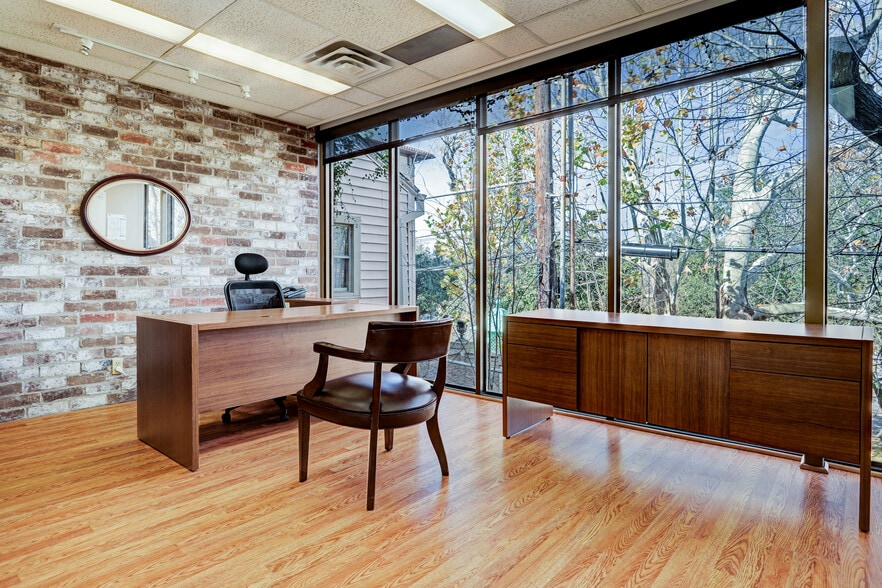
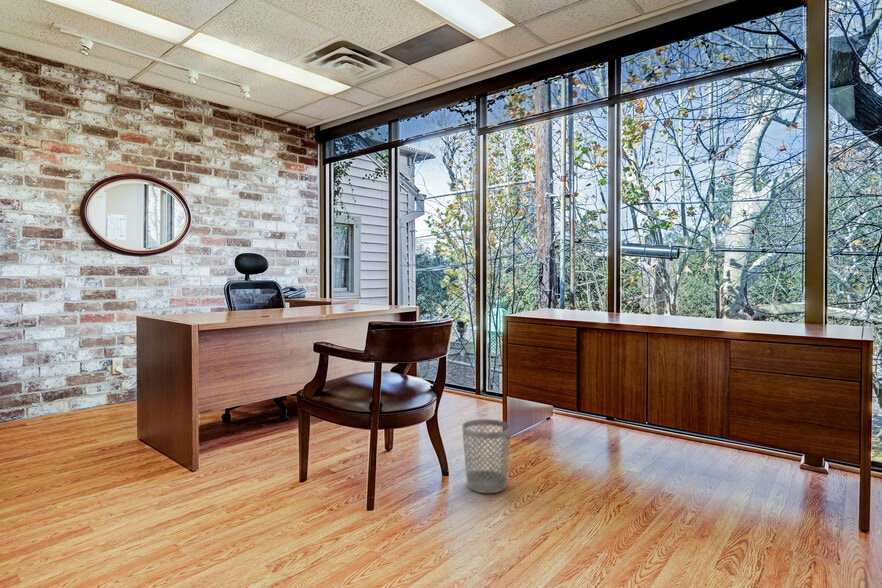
+ wastebasket (486, 455)
